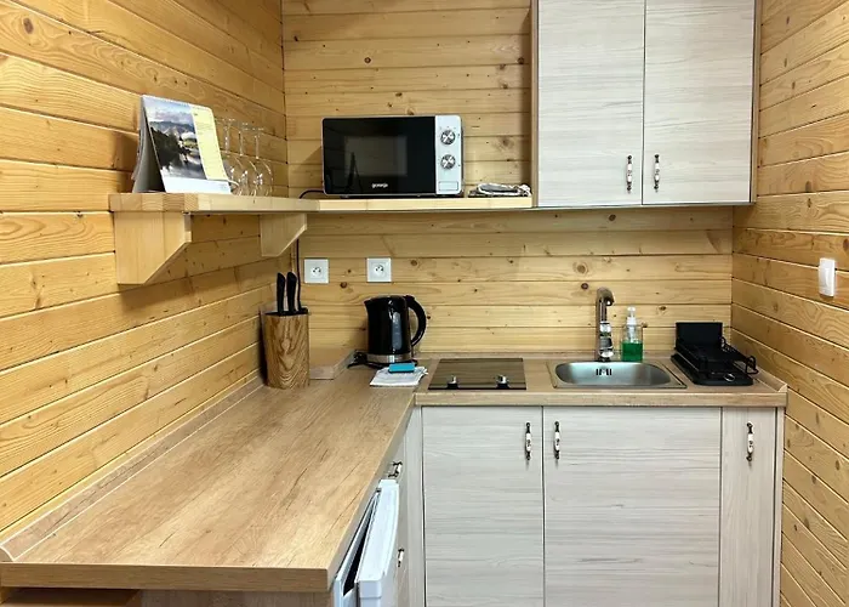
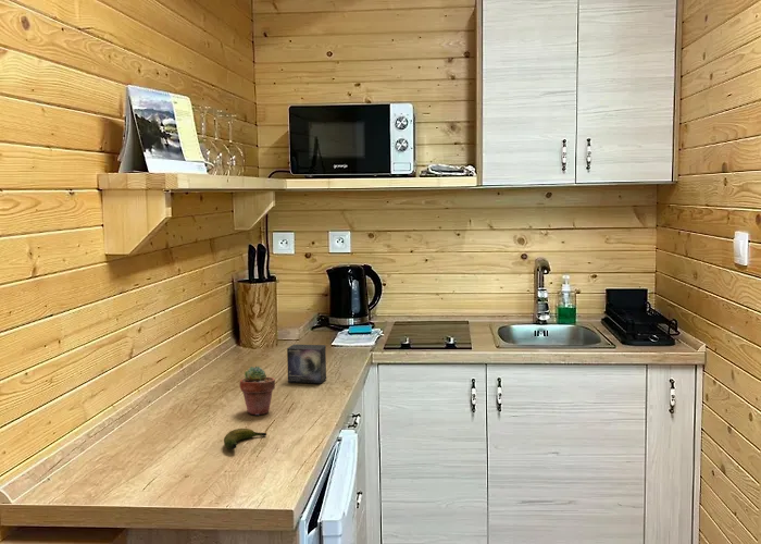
+ banana (244, 436)
+ potted succulent (257, 388)
+ small box (307, 363)
